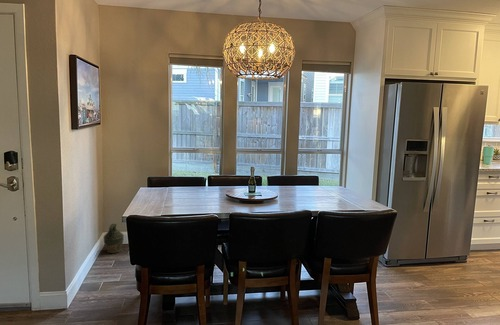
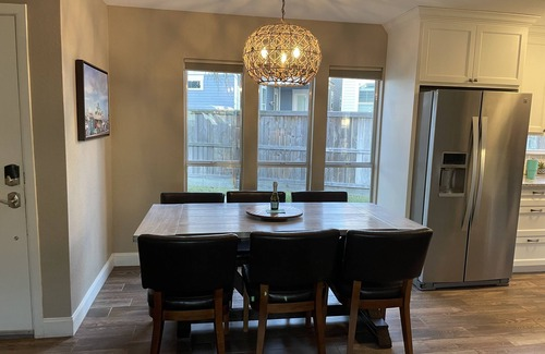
- ceramic jug (113, 237)
